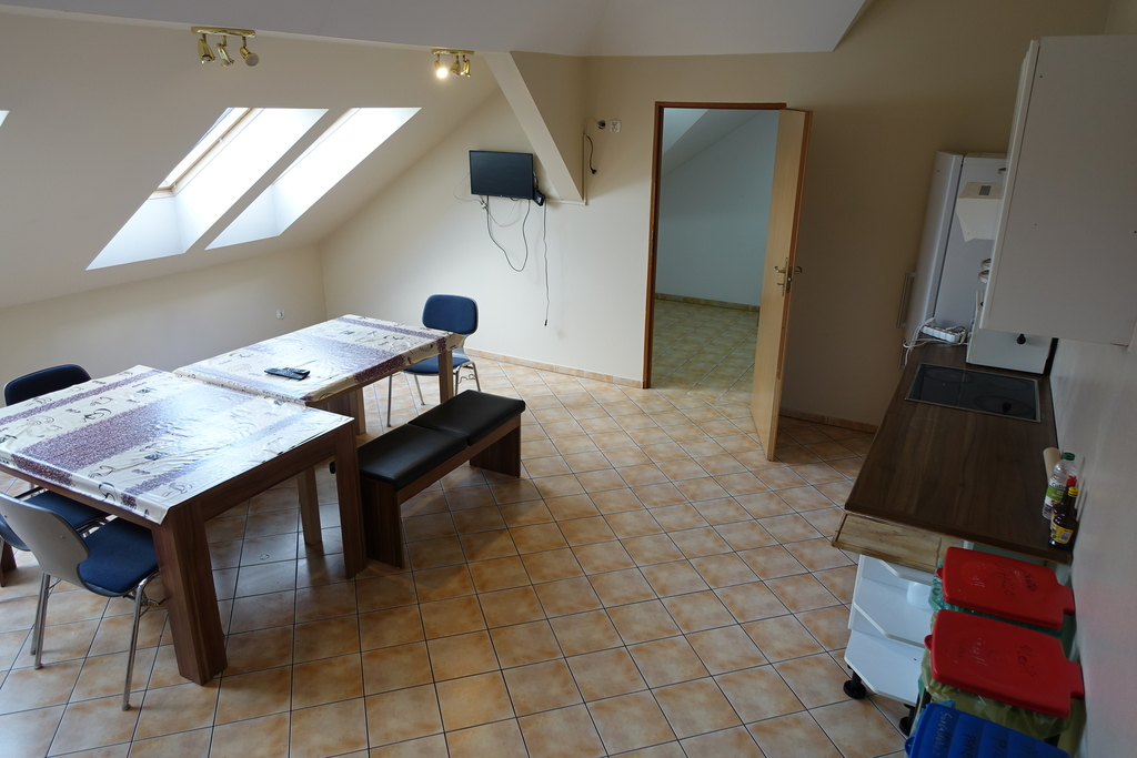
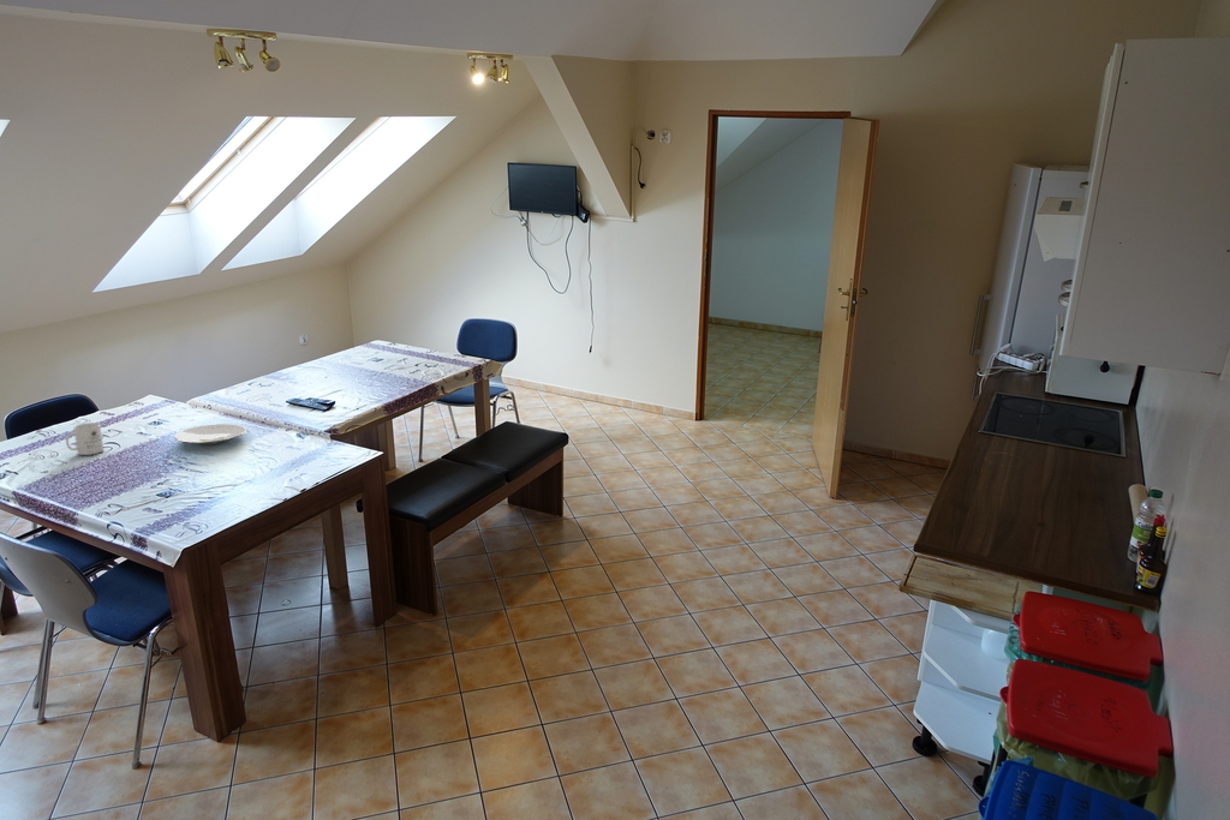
+ plate (210, 436)
+ mug (83, 439)
